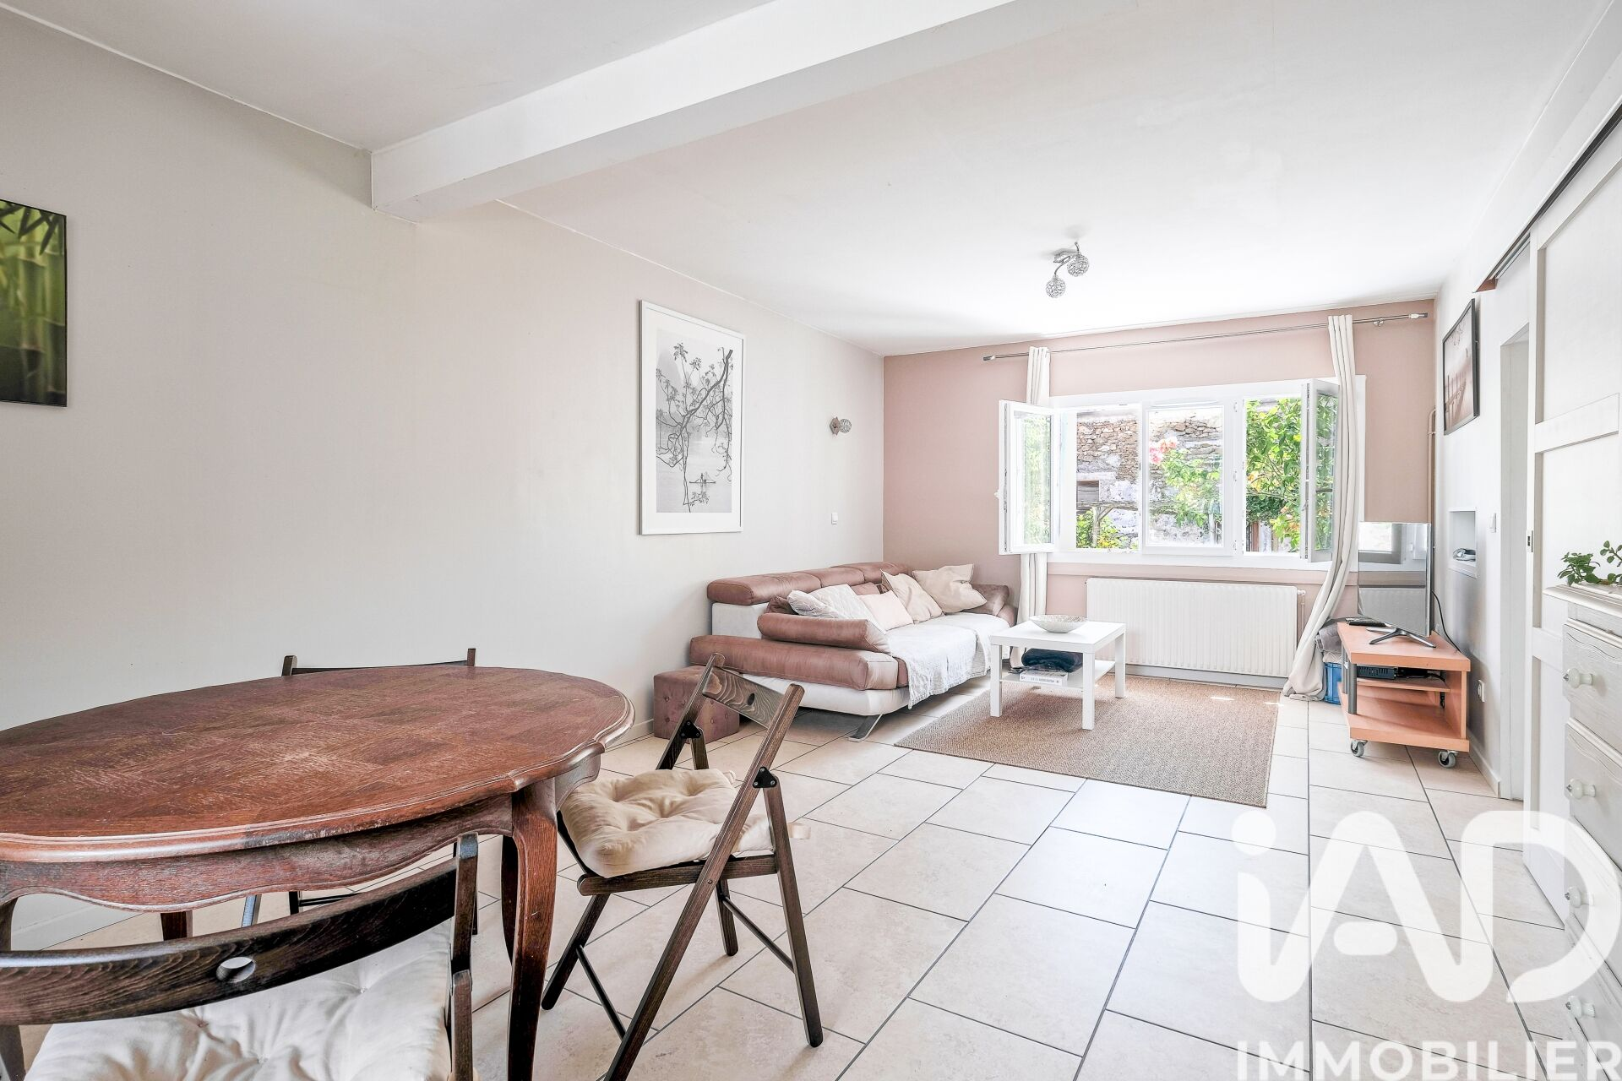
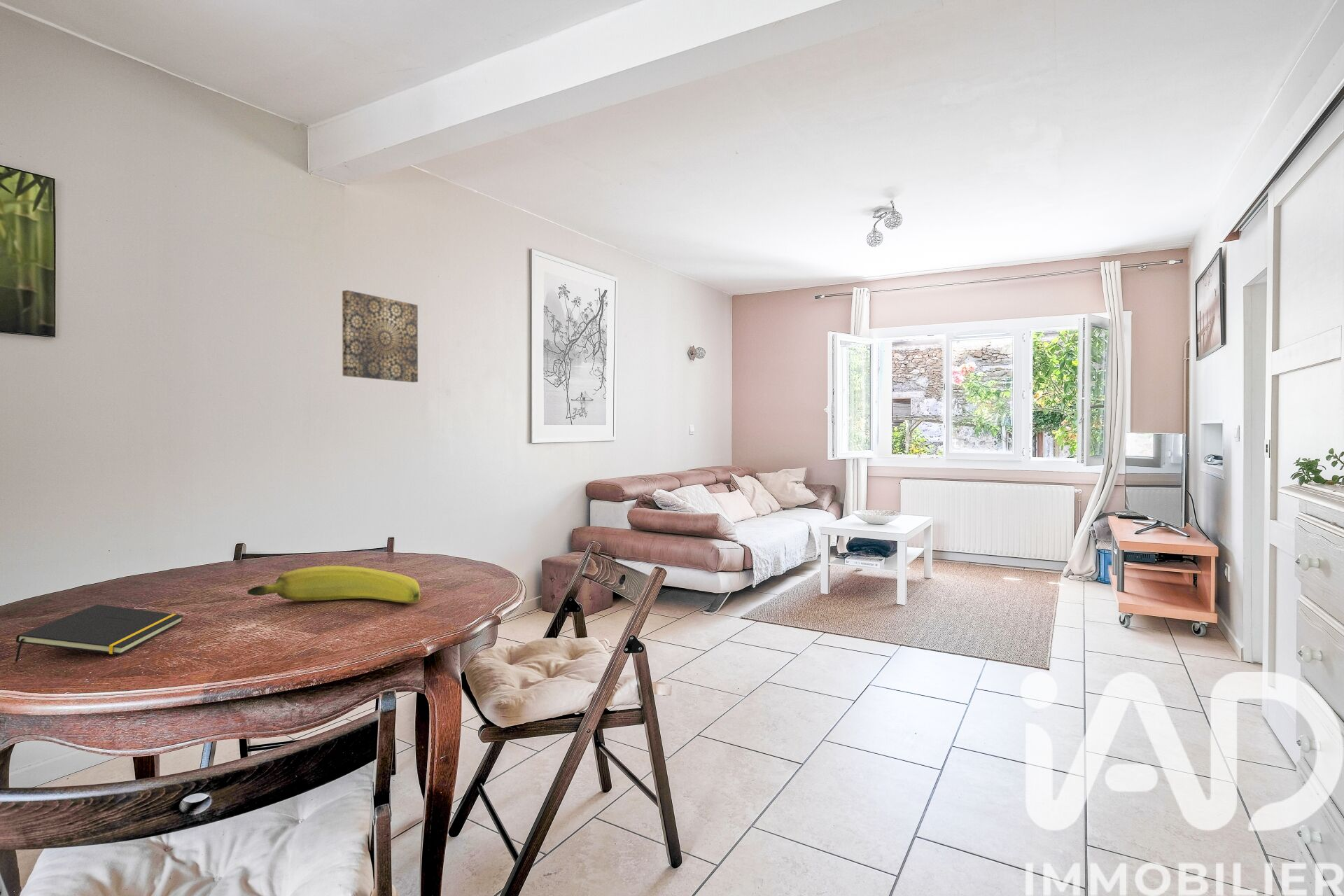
+ wall art (382, 338)
+ fruit (346, 587)
+ notepad (108, 627)
